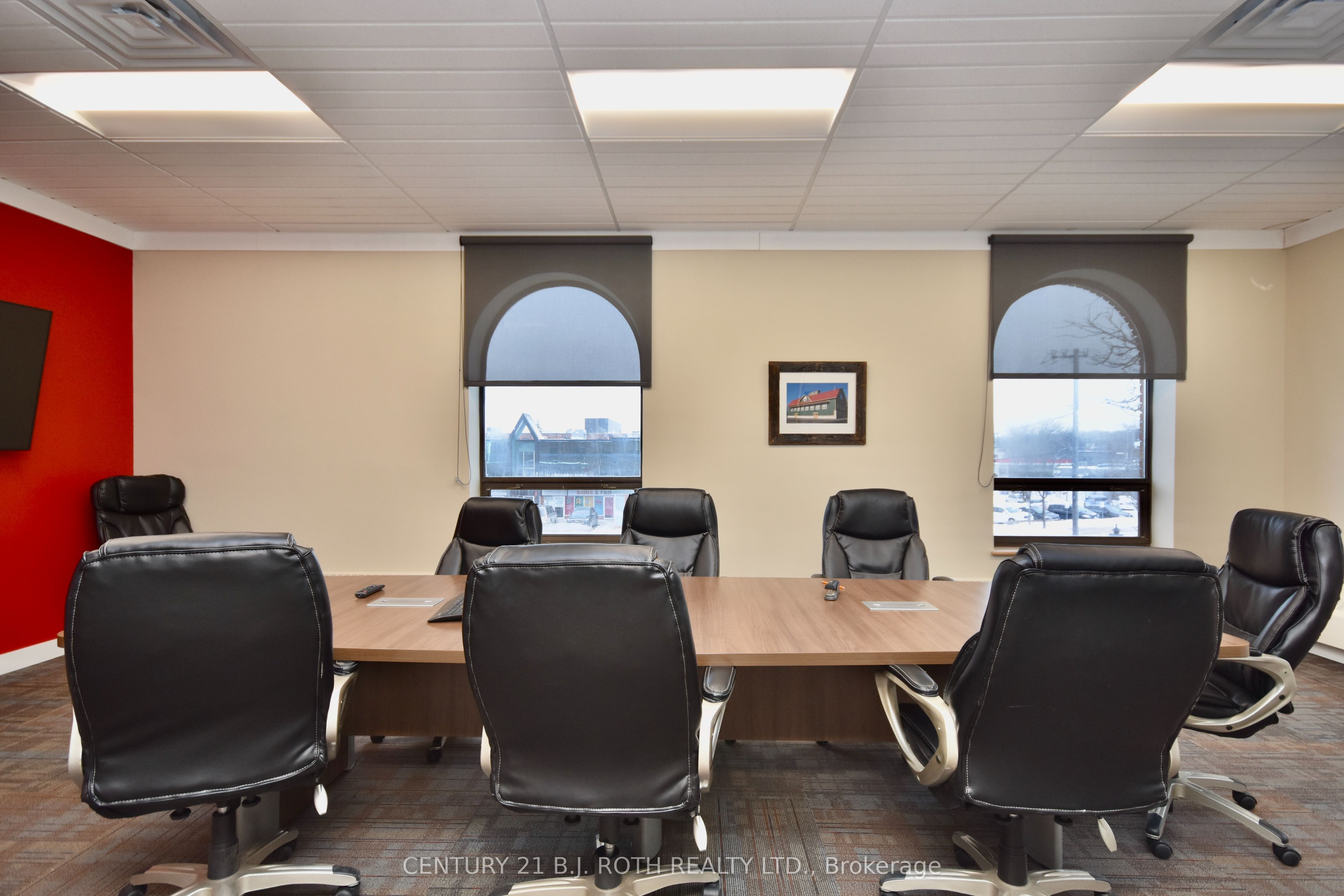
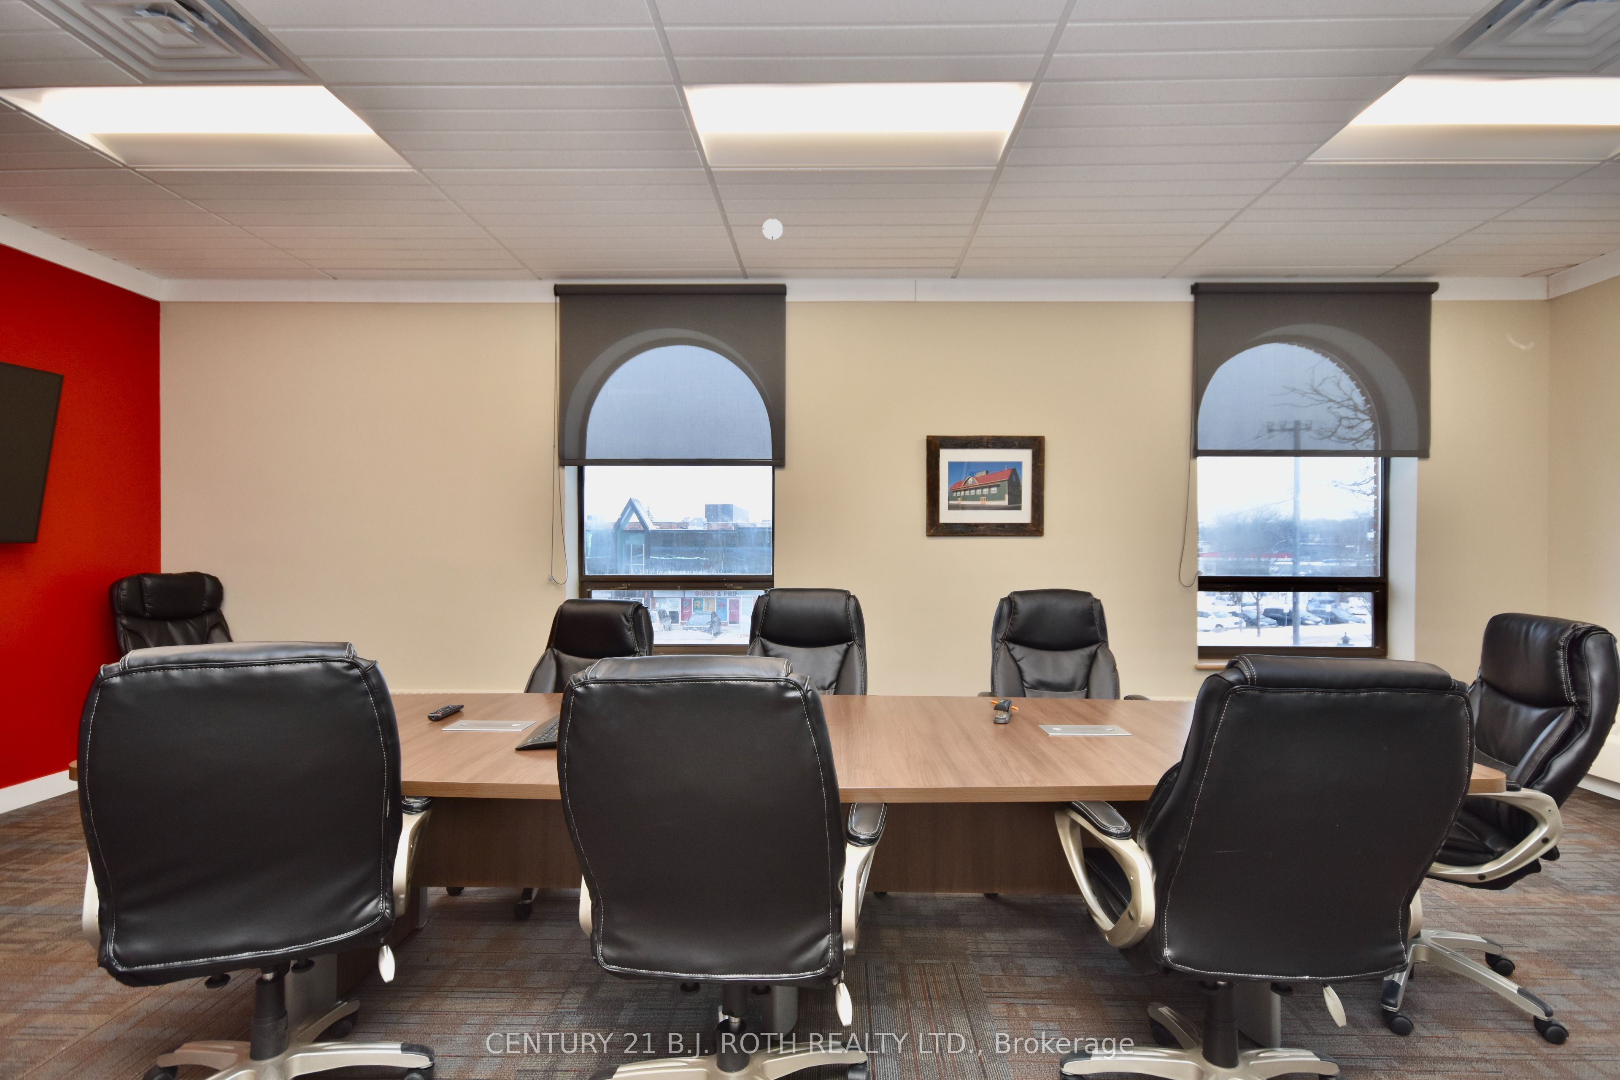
+ smoke detector (773, 228)
